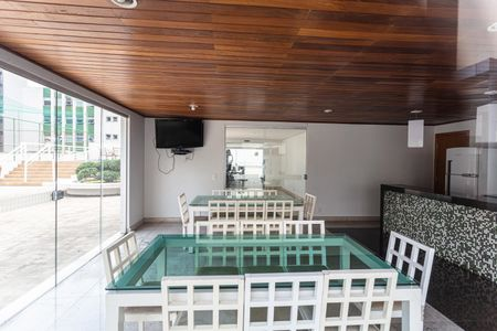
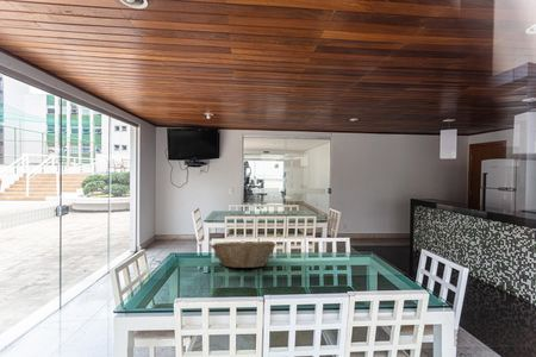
+ fruit basket (243, 250)
